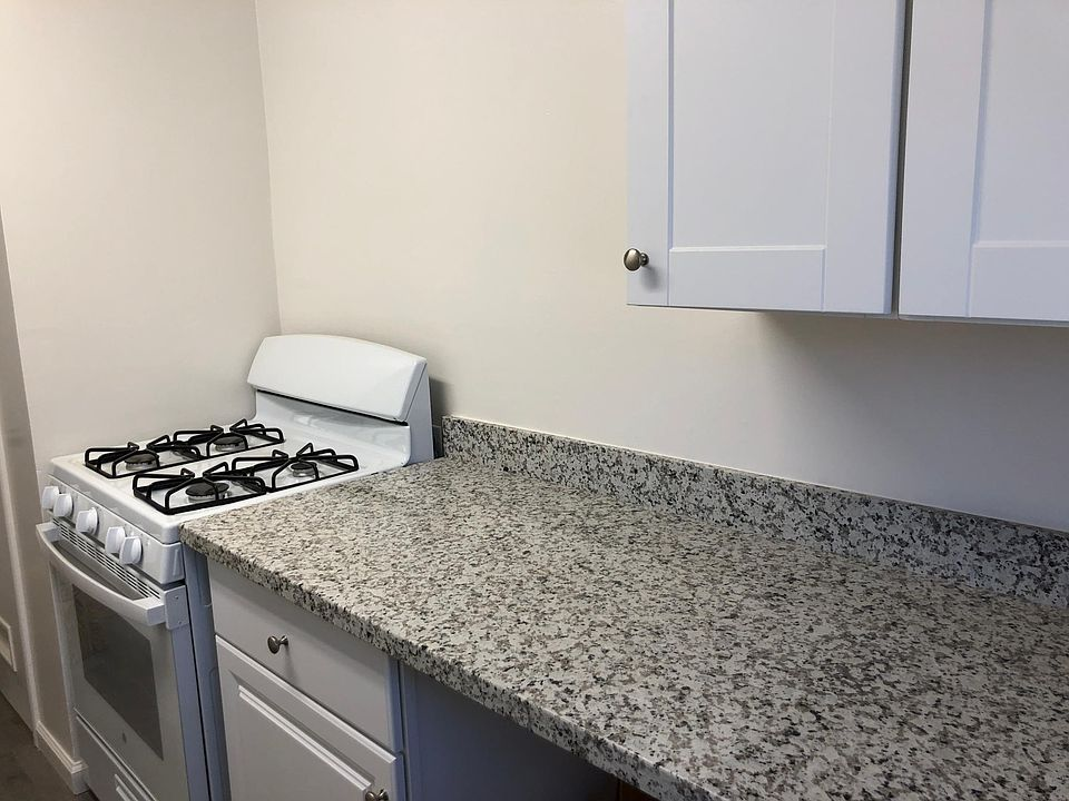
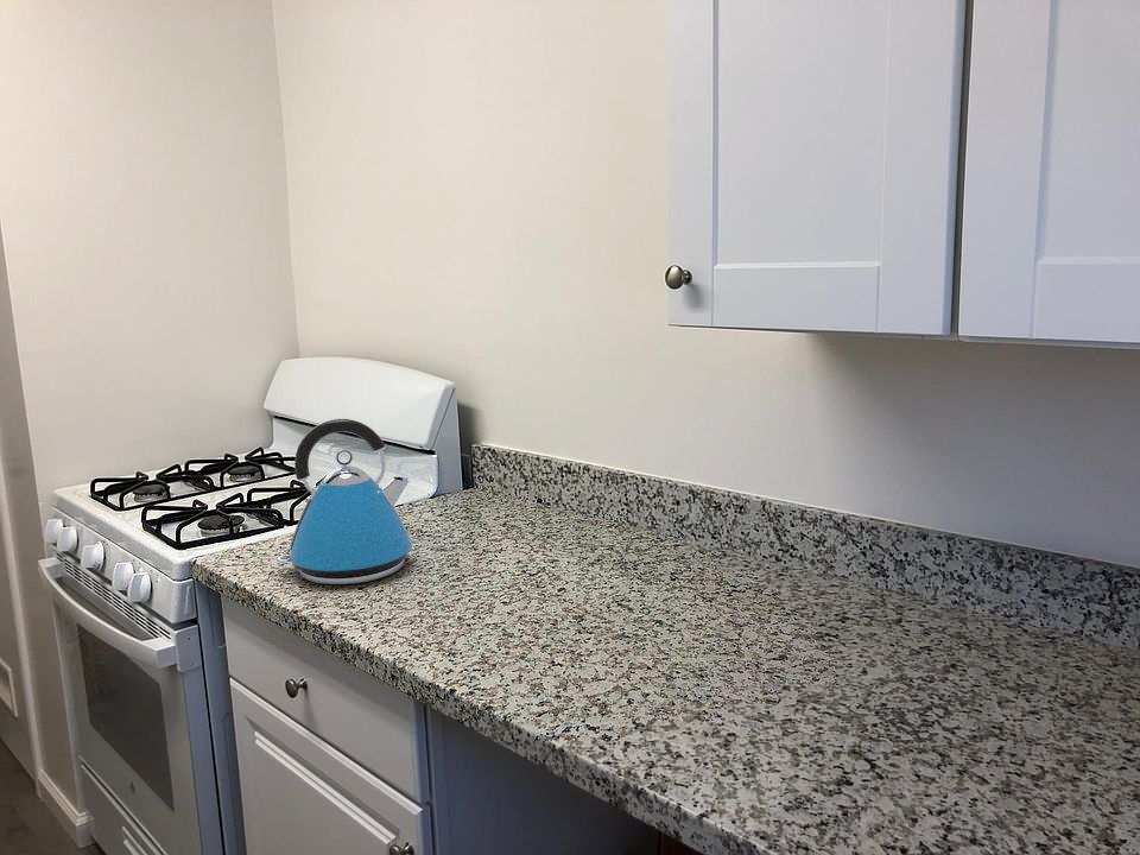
+ kettle (342, 494)
